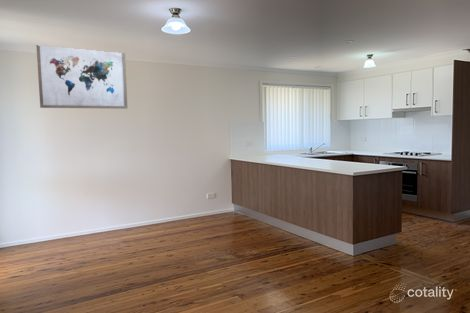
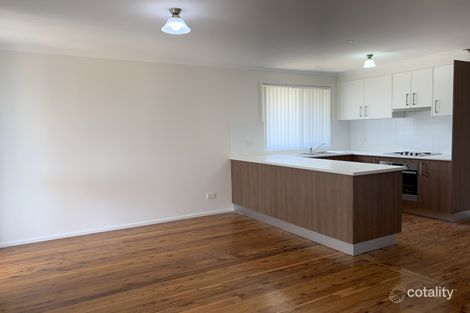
- wall art (84, 76)
